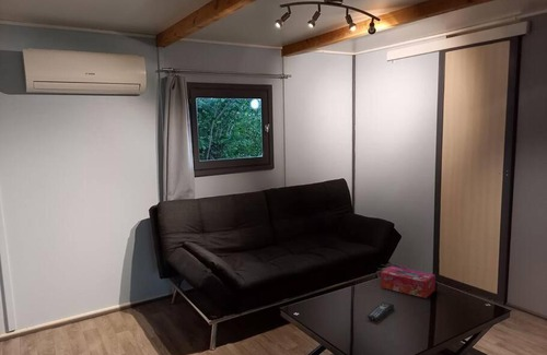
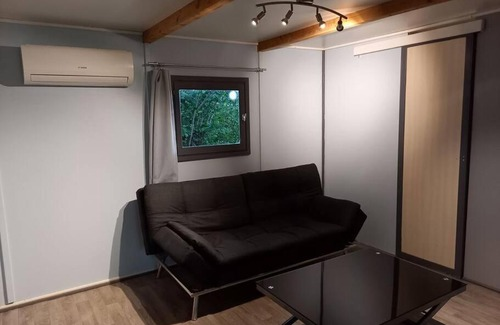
- remote control (381, 310)
- tissue box (407, 281)
